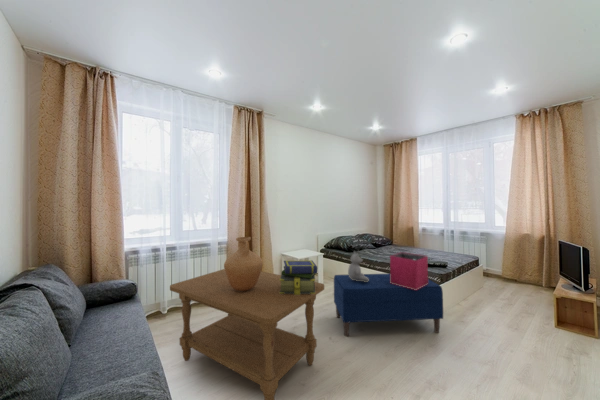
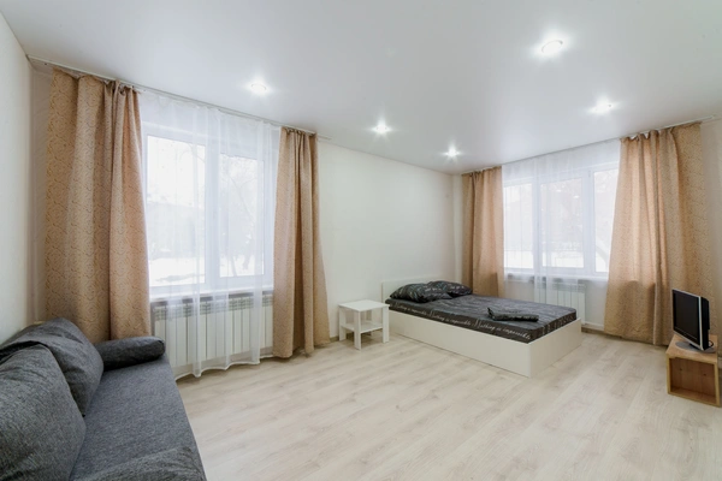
- coffee table (247, 323)
- storage bin (409, 269)
- teddy bear (357, 266)
- vase (243, 263)
- stack of books (299, 275)
- bench (384, 302)
